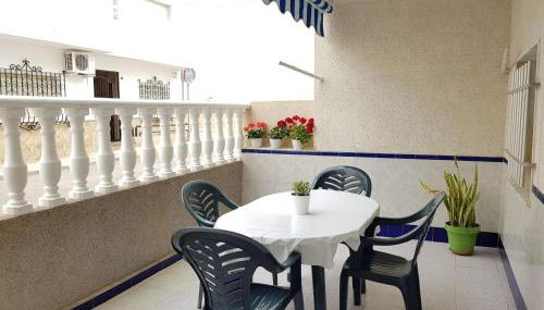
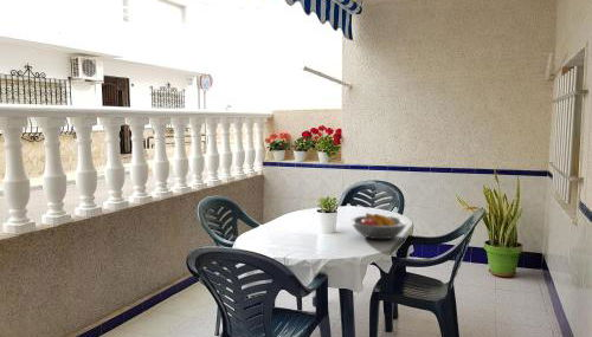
+ fruit bowl (378, 226)
